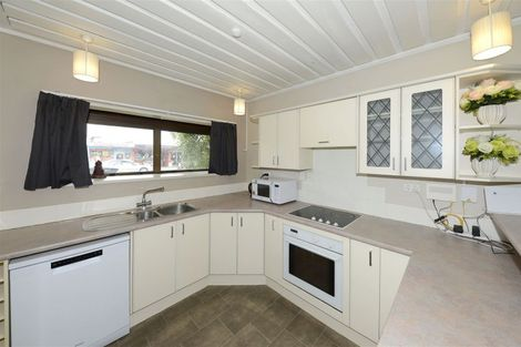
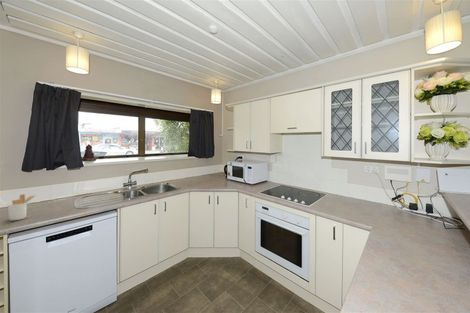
+ utensil holder (22, 206)
